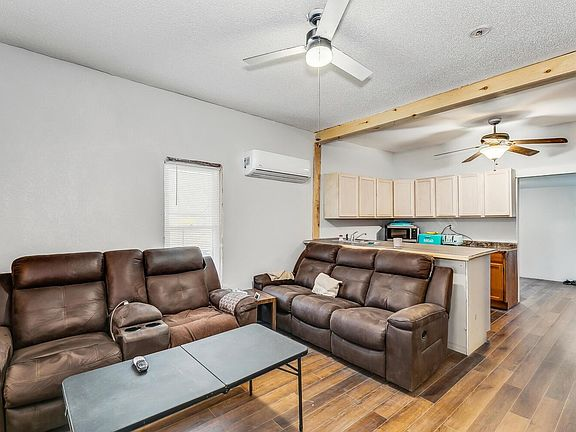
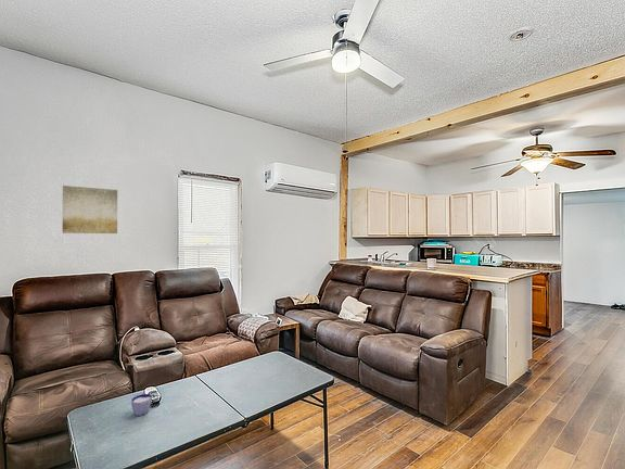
+ cup (140, 404)
+ wall art (90, 211)
